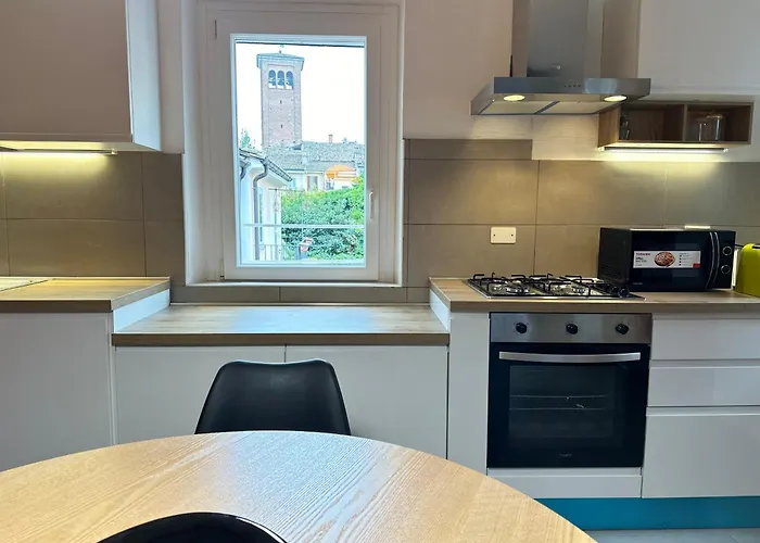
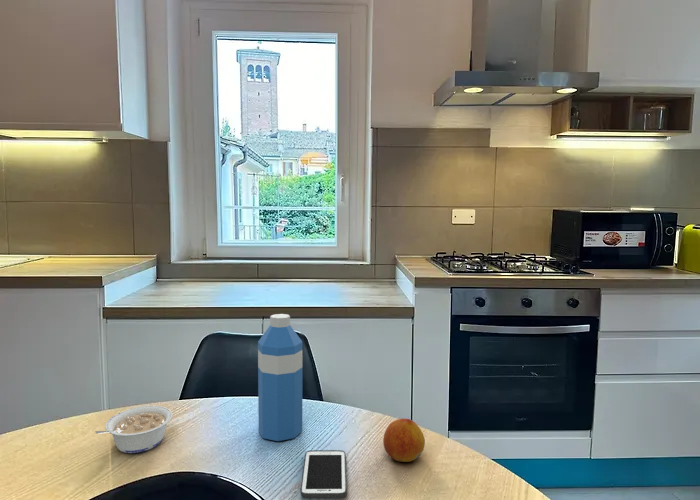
+ fruit (403, 438)
+ legume (139, 429)
+ water bottle (280, 374)
+ cell phone (324, 472)
